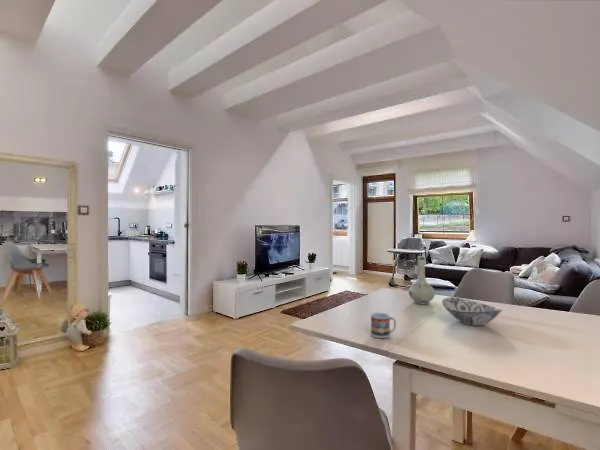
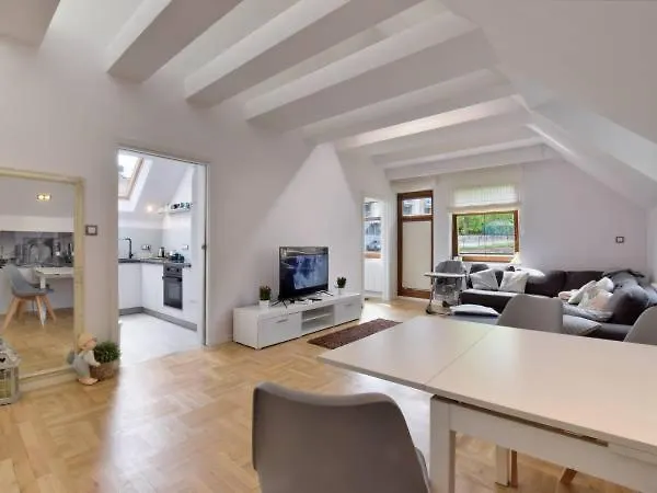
- vase (421, 279)
- decorative bowl (470, 312)
- cup (383, 324)
